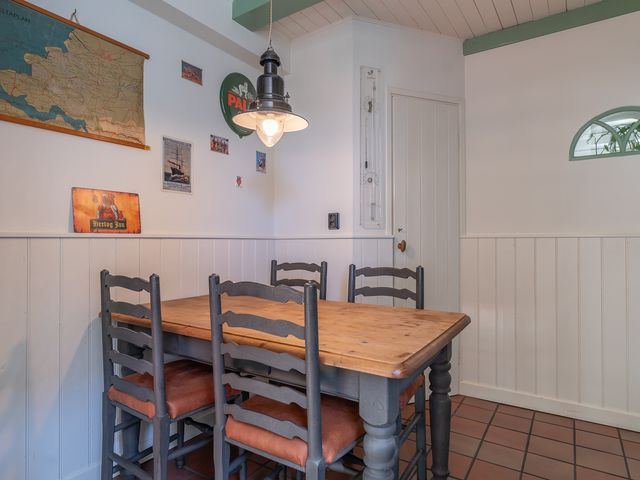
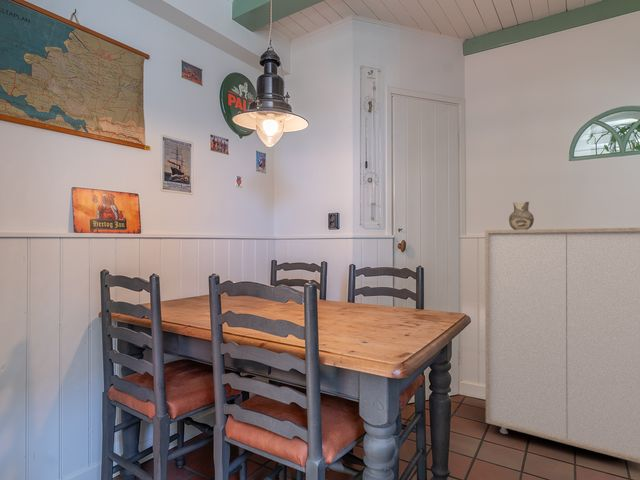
+ storage cabinet (567, 333)
+ ceramic pitcher (521, 215)
